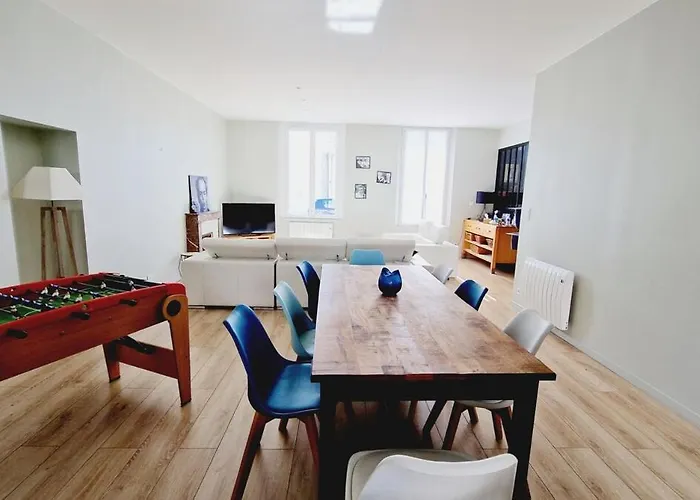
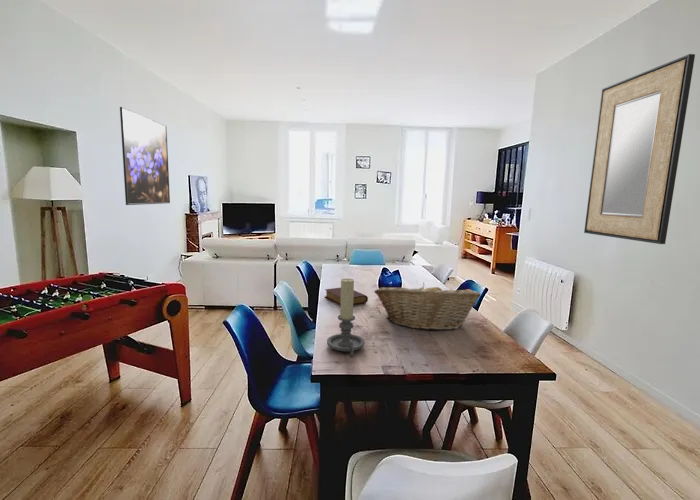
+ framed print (148, 161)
+ fruit basket (425, 301)
+ home mirror (630, 158)
+ book (340, 296)
+ candle holder (347, 314)
